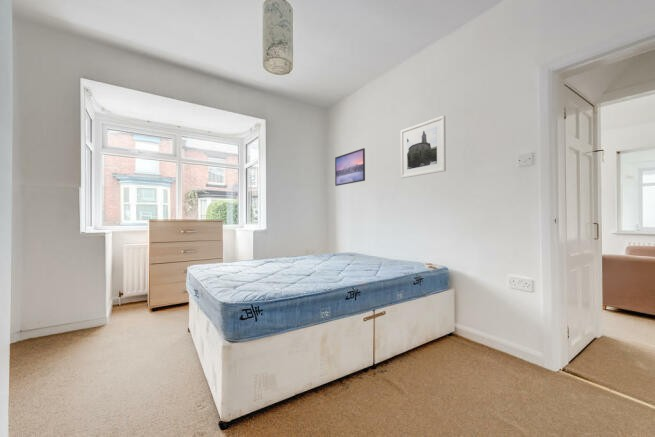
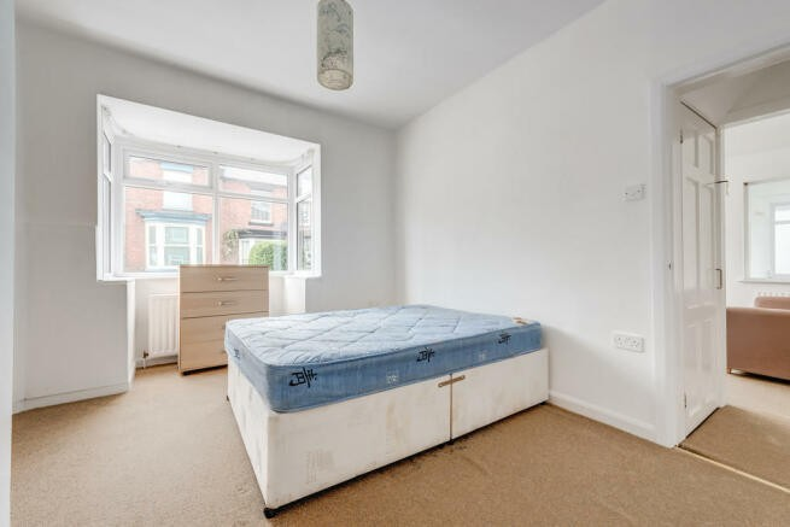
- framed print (421, 149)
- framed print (349, 168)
